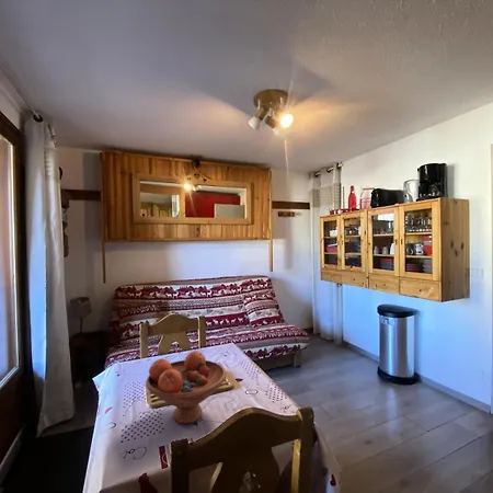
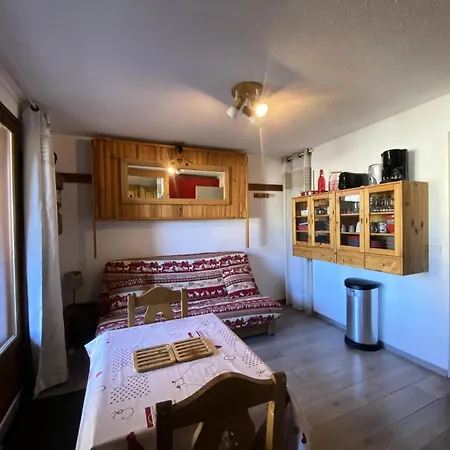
- fruit bowl (186, 387)
